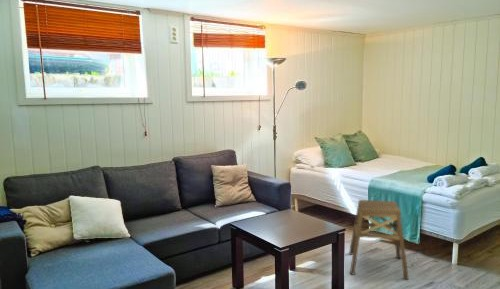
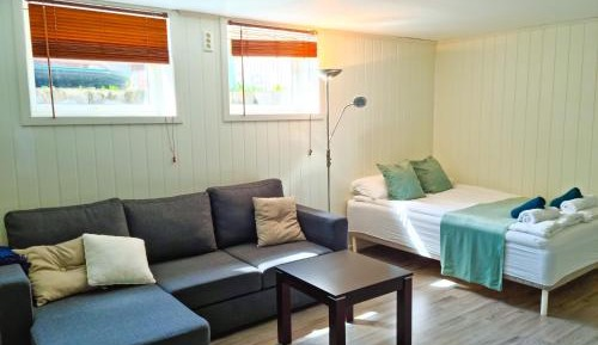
- stool (377, 235)
